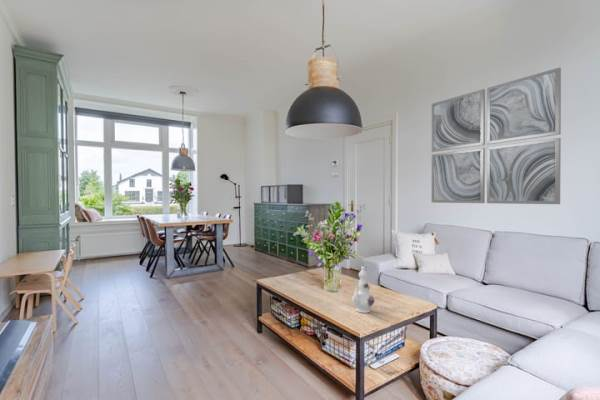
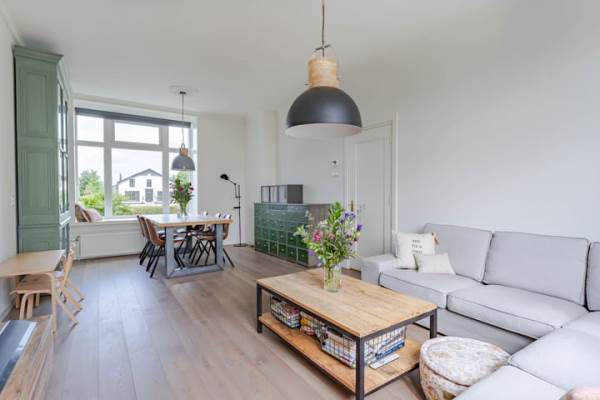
- wall art (487, 147)
- chinaware (361, 288)
